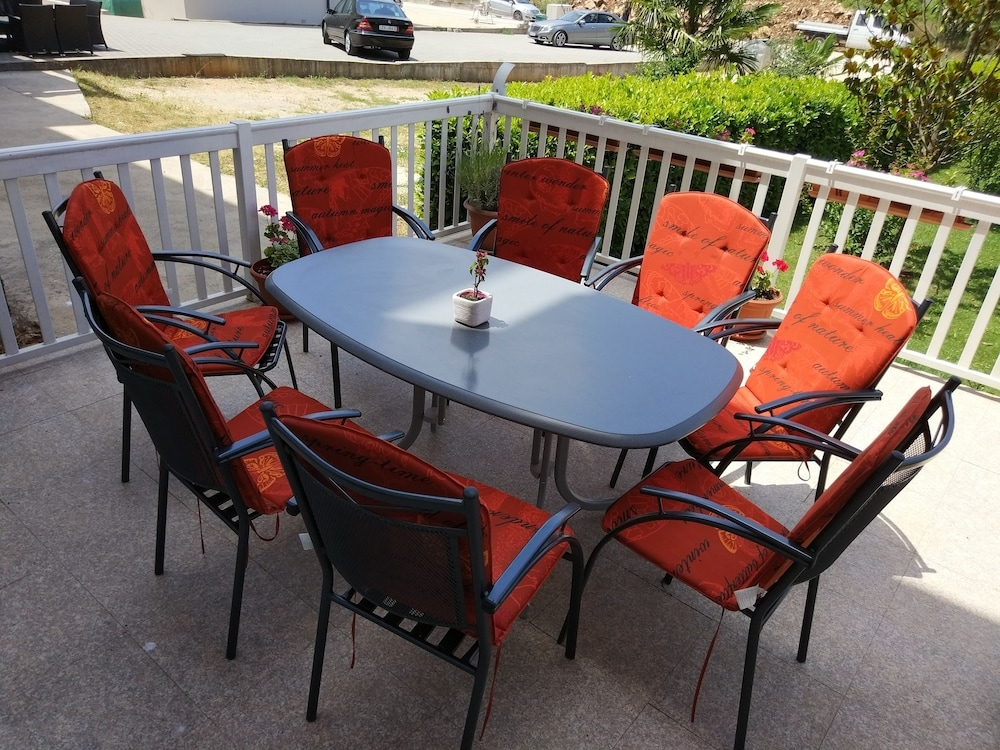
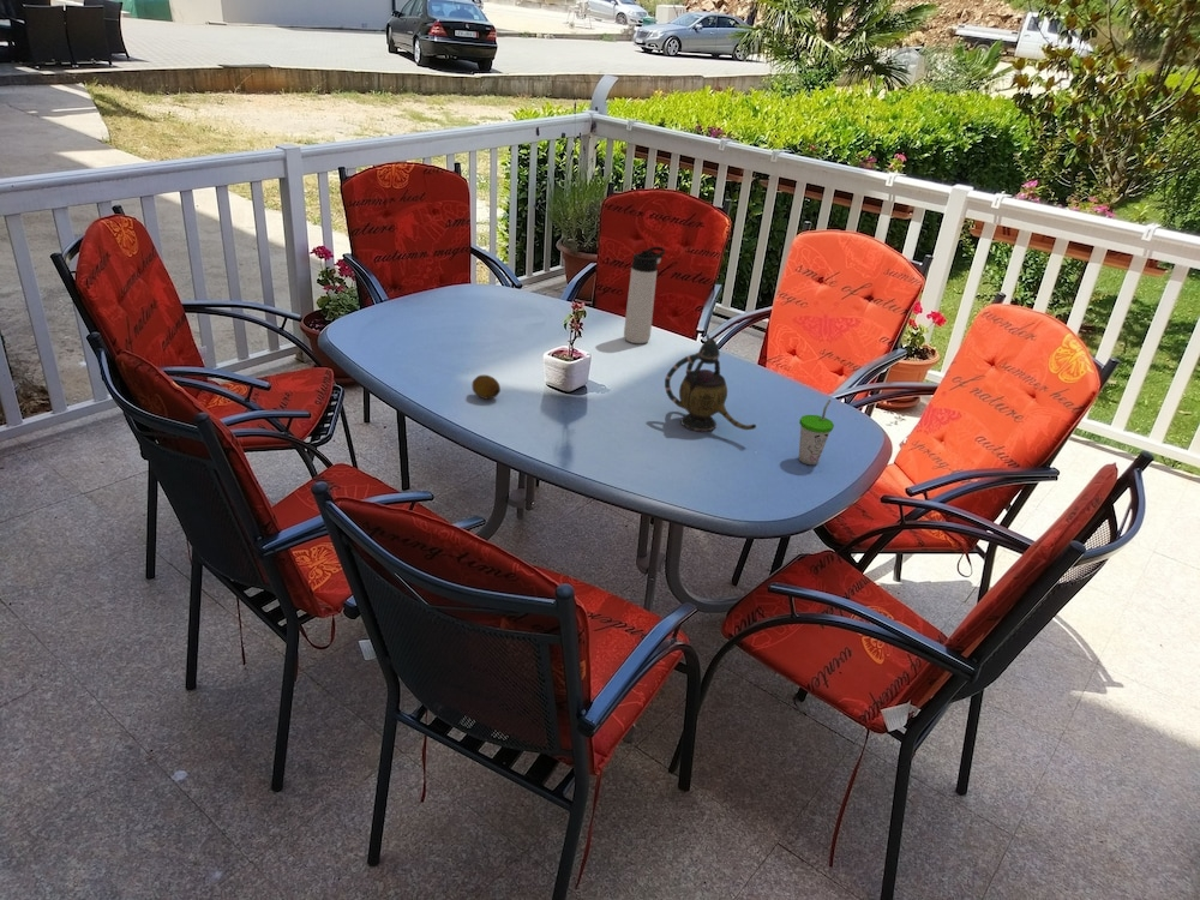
+ teapot (716, 385)
+ cup (814, 432)
+ fruit (485, 386)
+ thermos bottle (644, 295)
